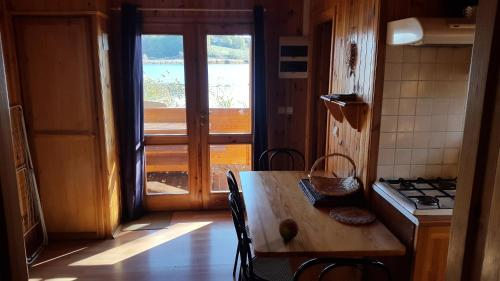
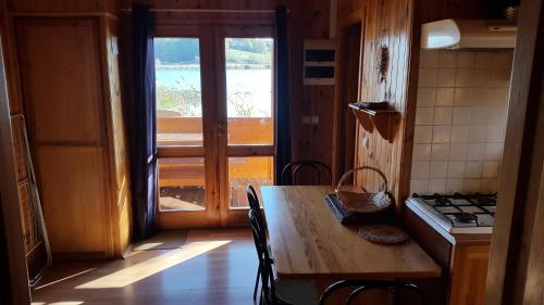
- apple (288, 228)
